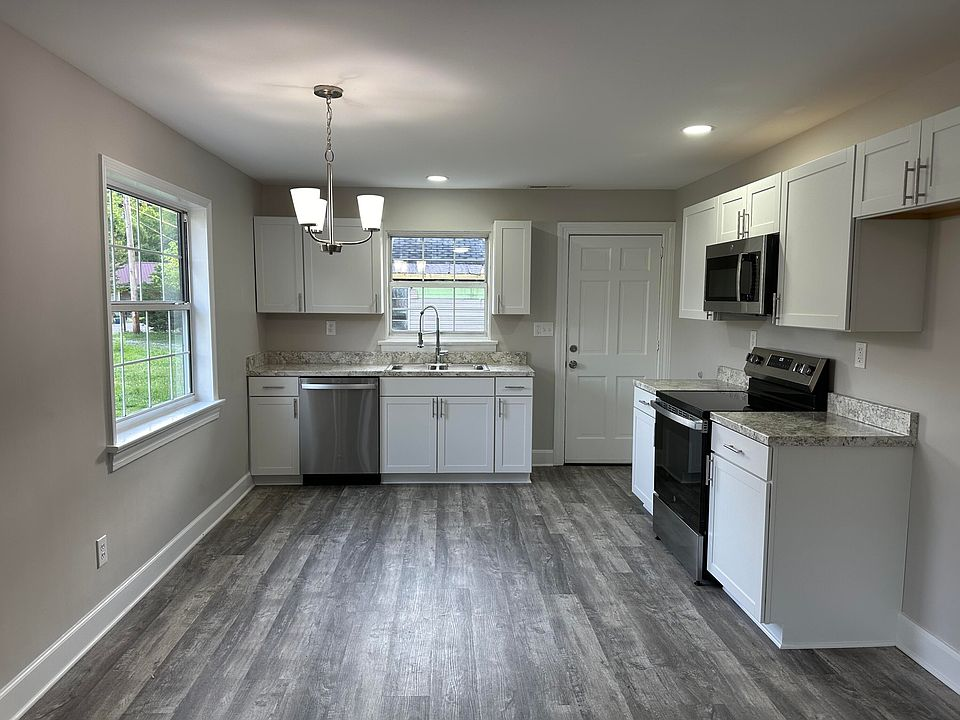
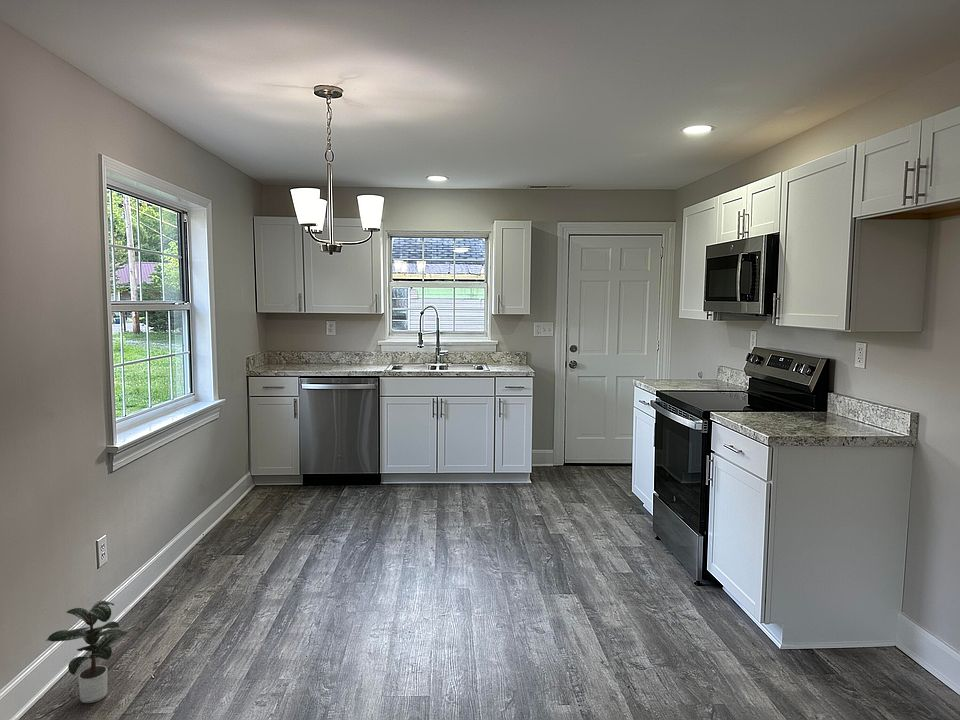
+ potted plant (93, 645)
